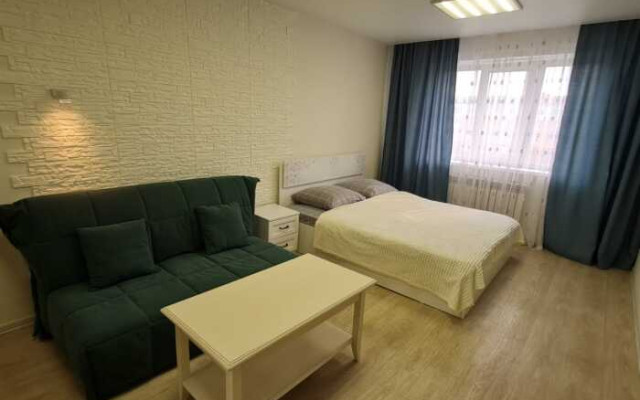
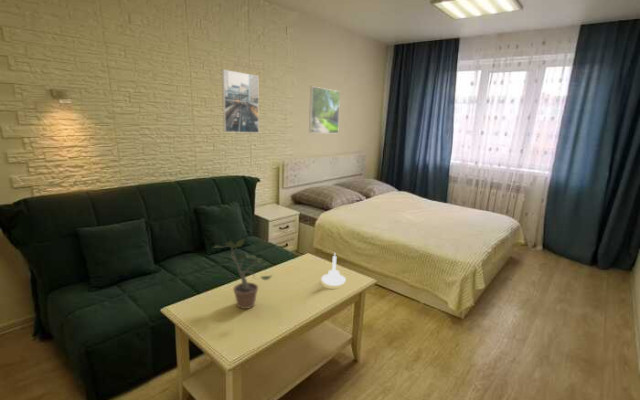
+ candle holder (334, 266)
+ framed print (325, 111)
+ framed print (241, 103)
+ potted plant (244, 270)
